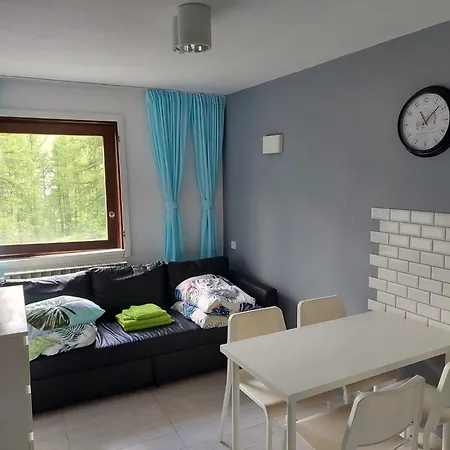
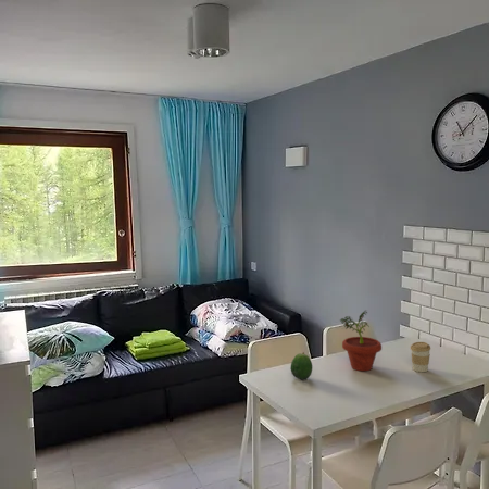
+ potted plant (360, 338)
+ coffee cup (419, 356)
+ fruit (301, 365)
